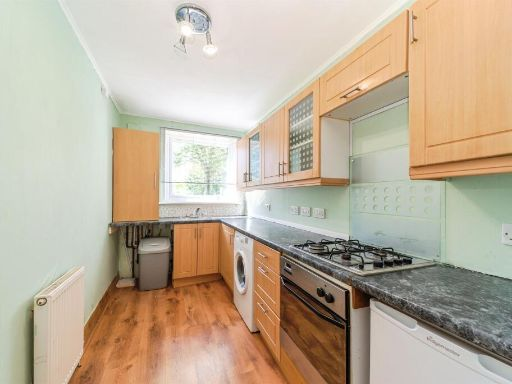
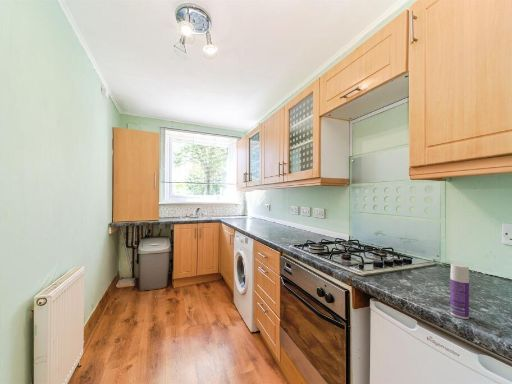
+ bottle (459, 290)
